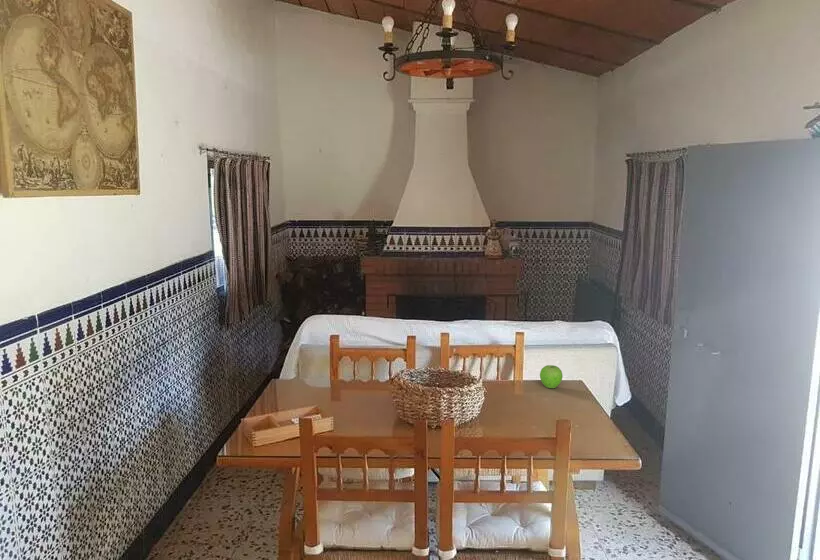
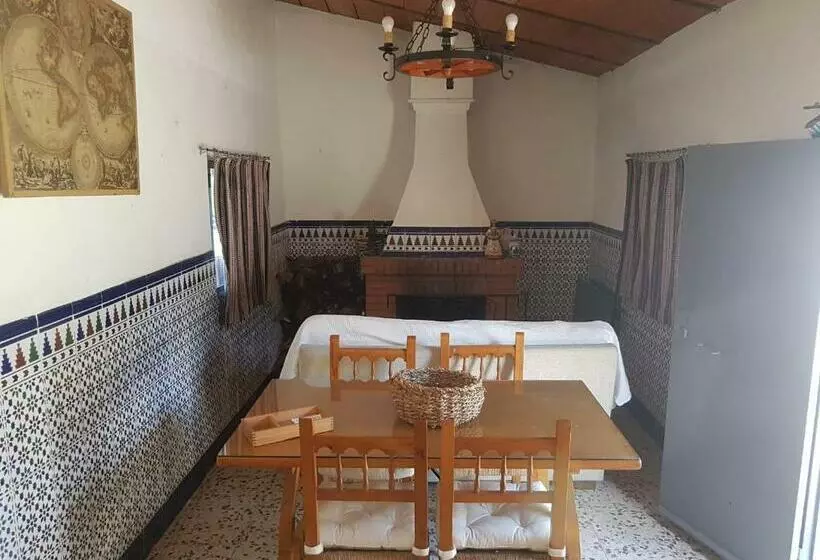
- fruit (551, 376)
